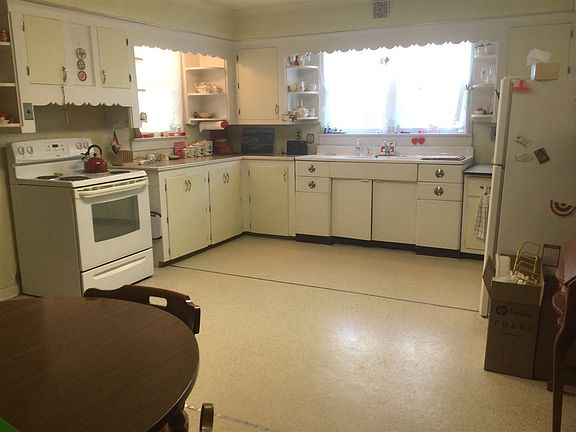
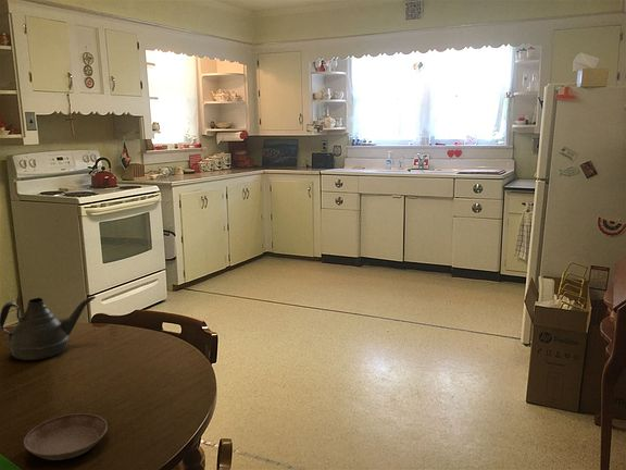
+ saucer (66, 437)
+ teapot (50, 323)
